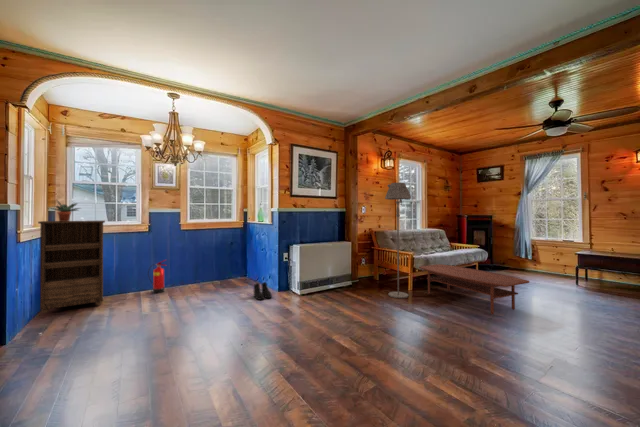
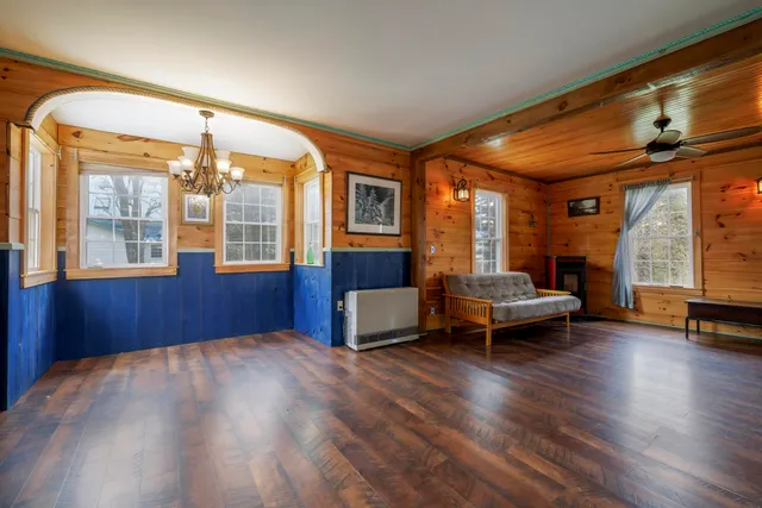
- bookshelf (74, 263)
- potted plant (64, 210)
- fire extinguisher (157, 275)
- floor lamp (398, 239)
- boots (262, 290)
- coffee table (467, 287)
